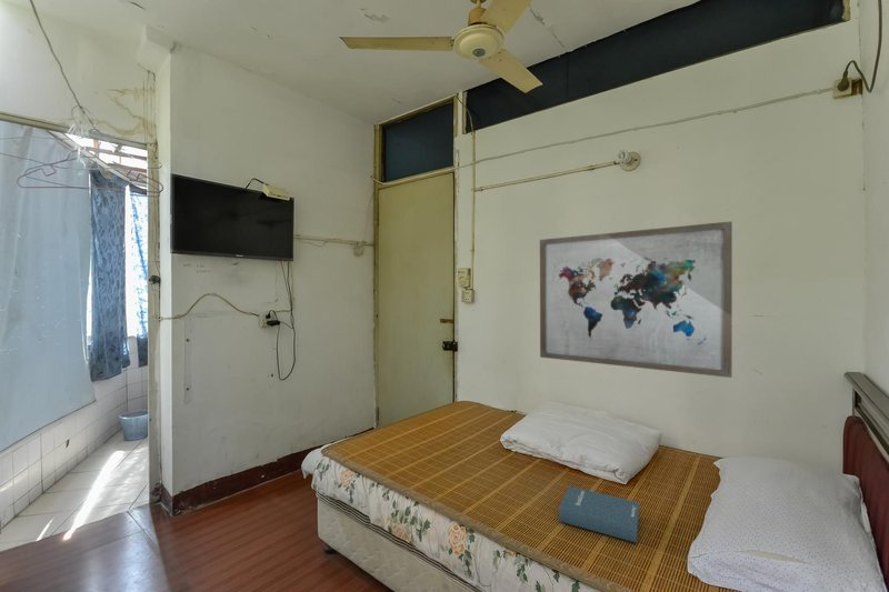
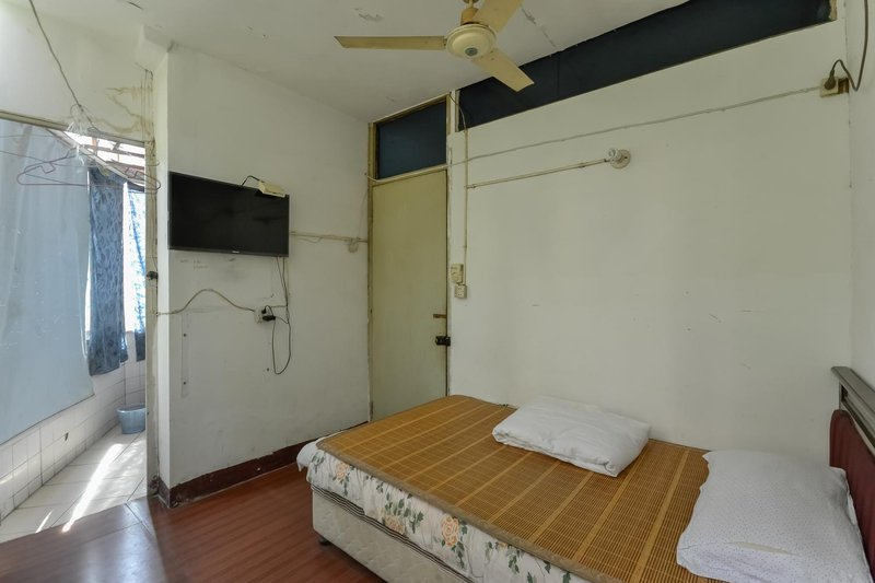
- hardback book (599, 512)
- wall art (622, 299)
